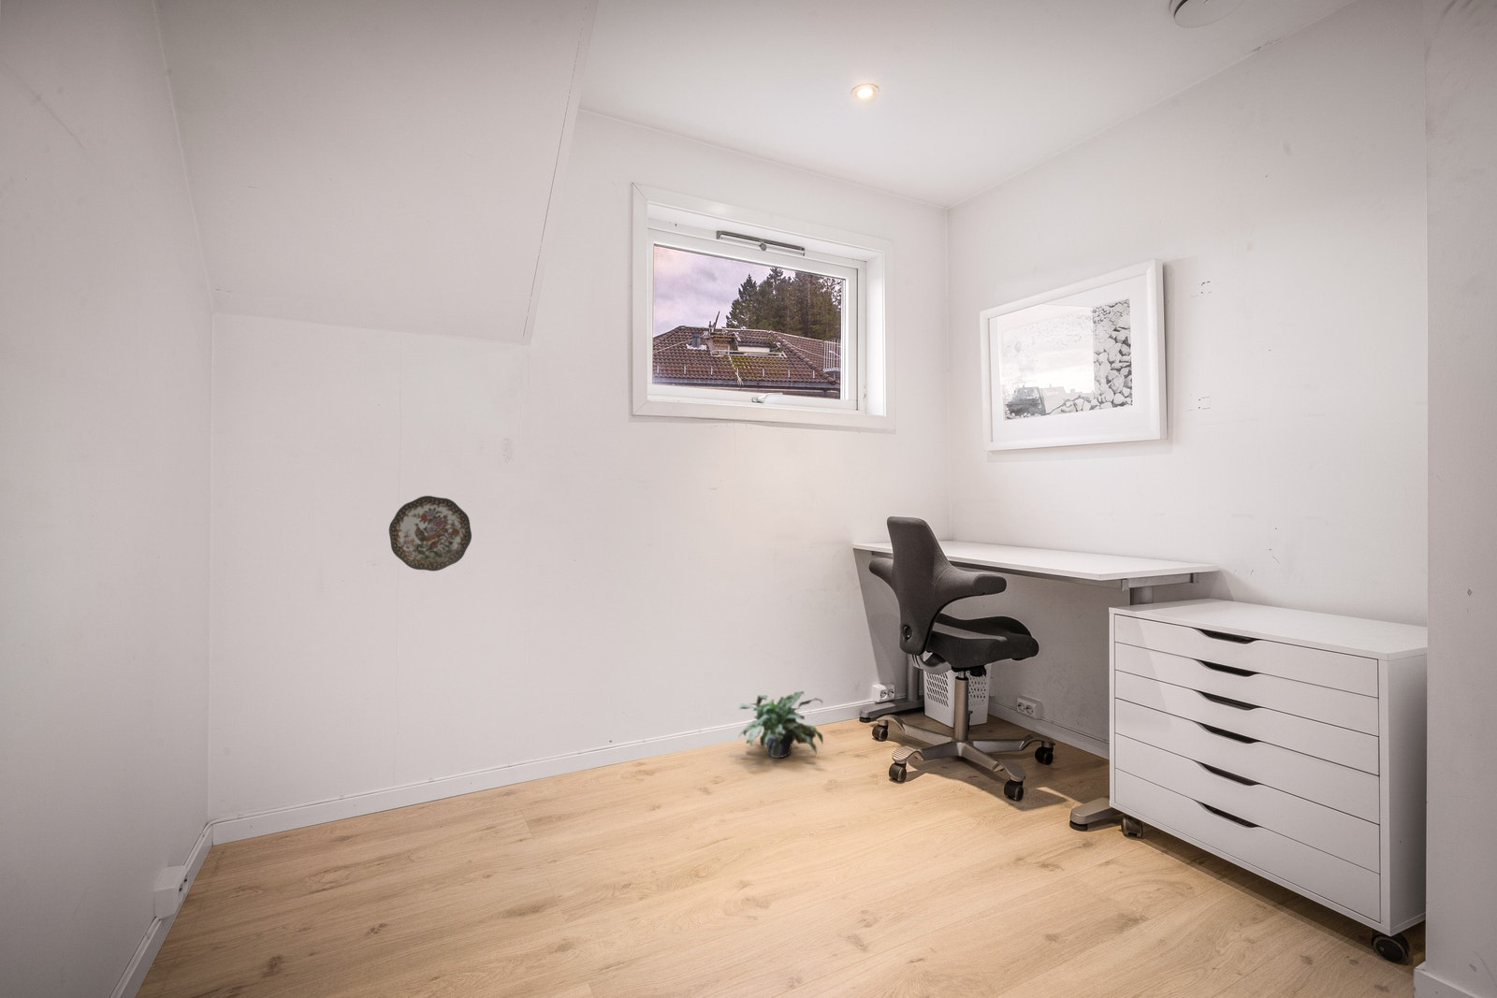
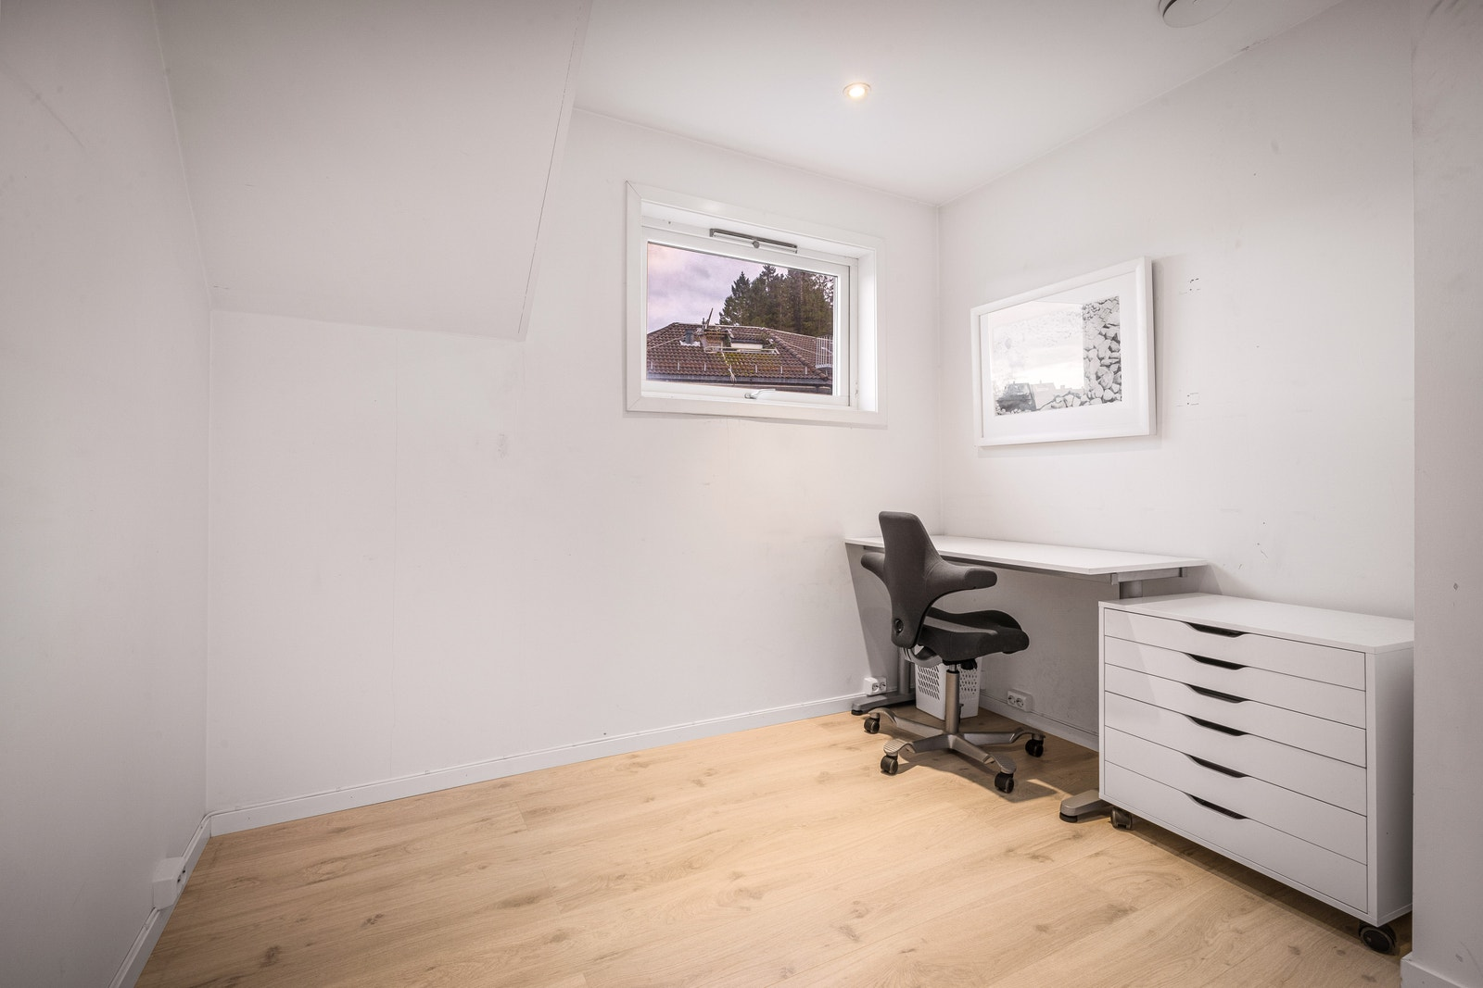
- potted plant (779, 722)
- decorative plate (430, 534)
